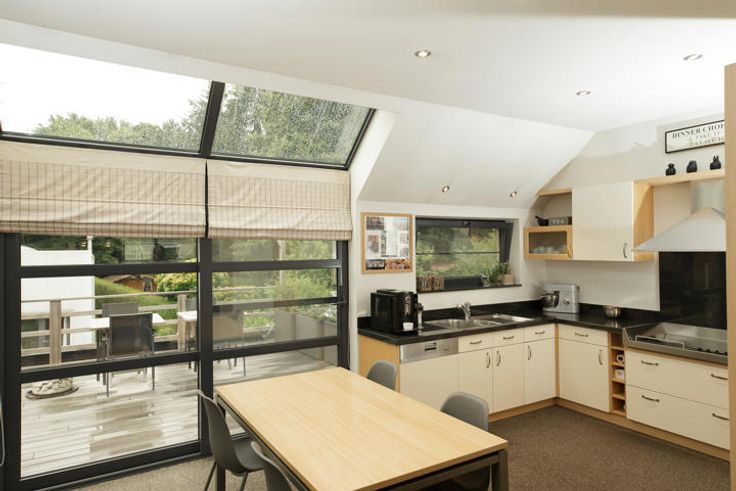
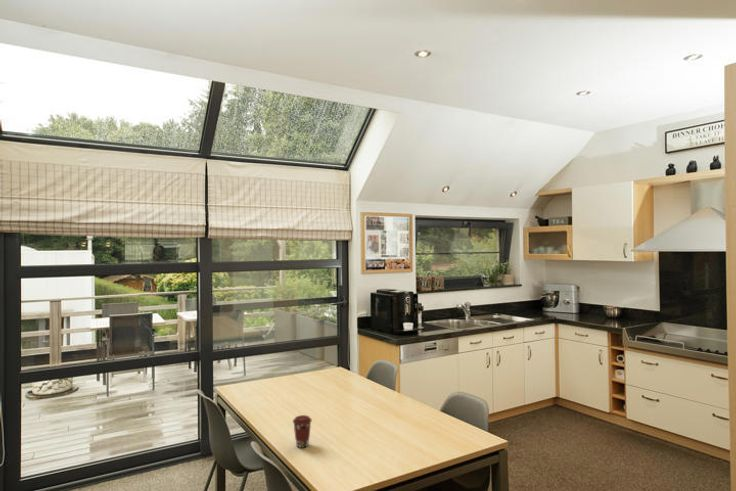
+ coffee cup (302, 431)
